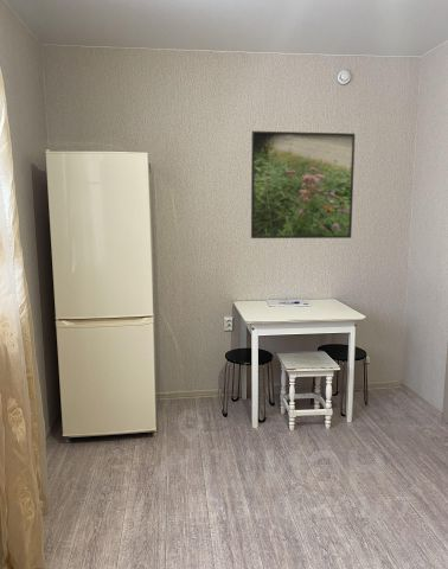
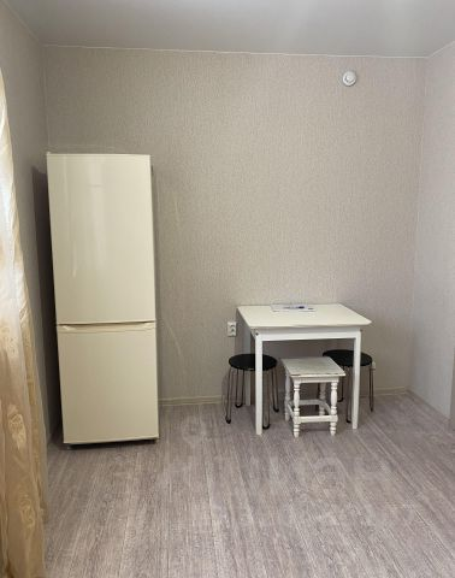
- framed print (302, 186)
